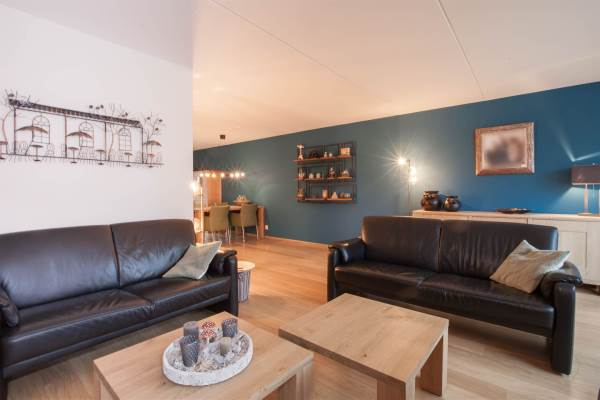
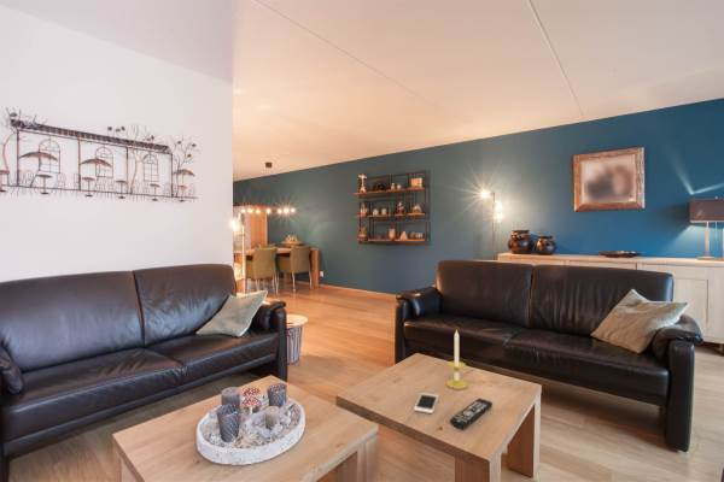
+ cell phone (426, 402)
+ remote control (472, 412)
+ candle (456, 357)
